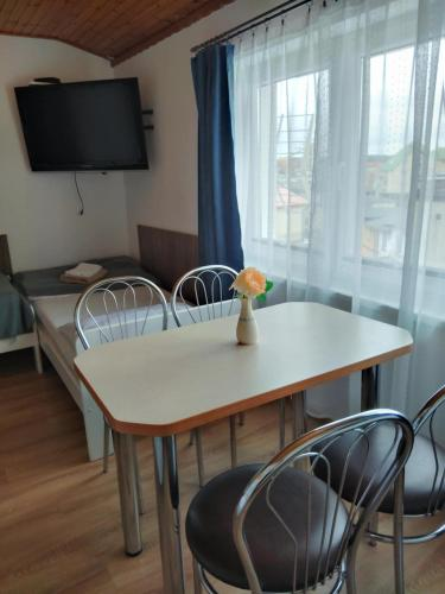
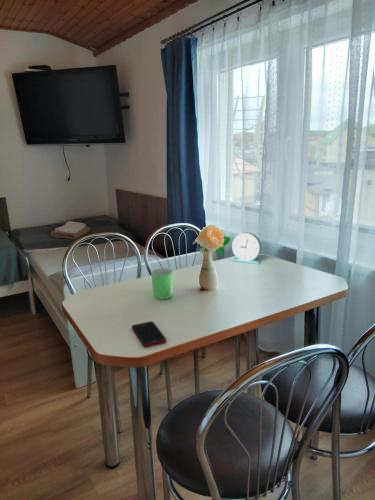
+ mug (163, 285)
+ cell phone (148, 333)
+ alarm clock (247, 246)
